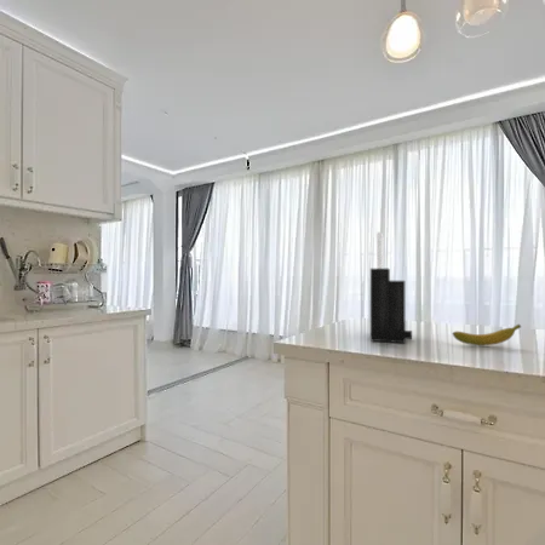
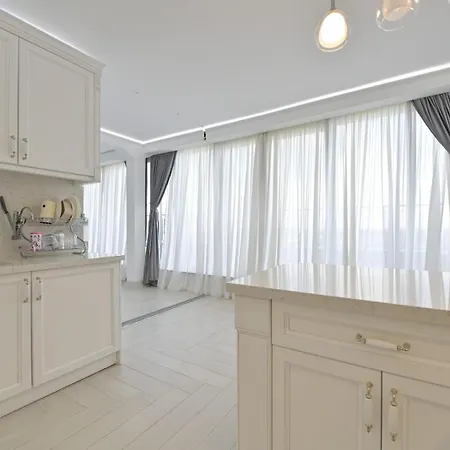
- banana (486, 334)
- knife block (391, 286)
